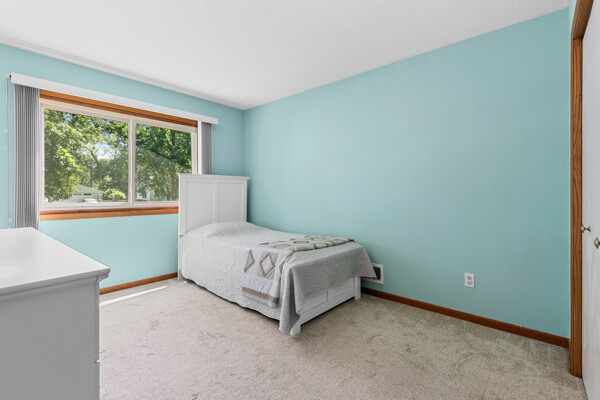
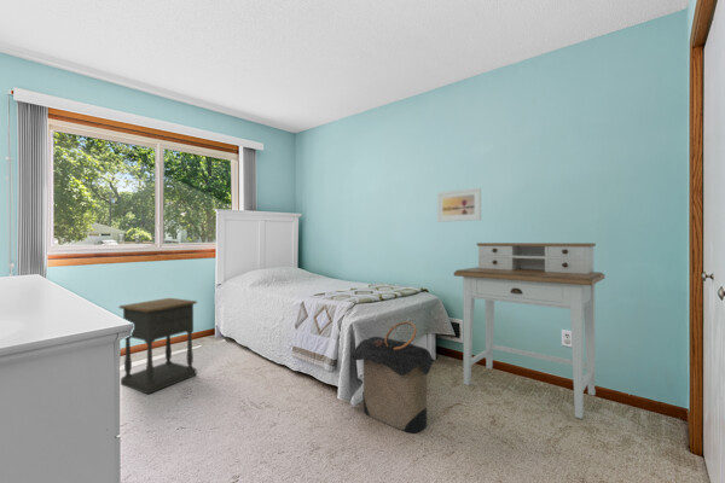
+ laundry hamper (392, 369)
+ nightstand (158, 338)
+ desk (526, 303)
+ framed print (458, 205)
